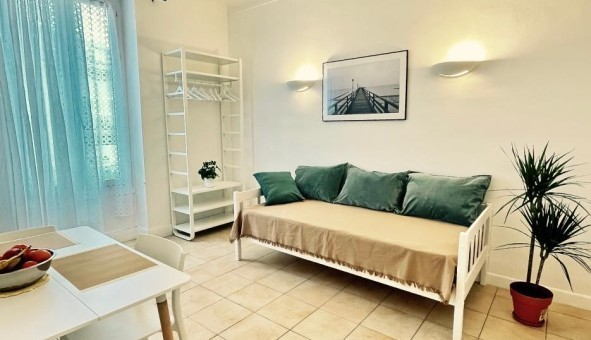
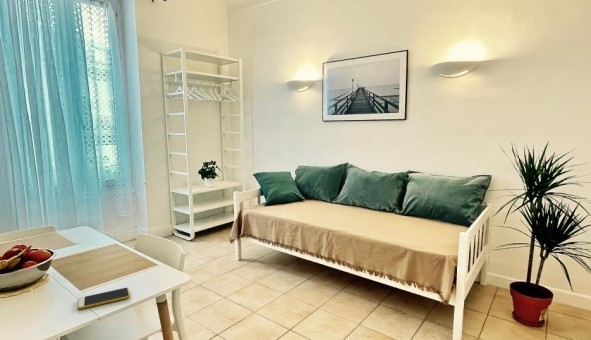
+ smartphone (104, 297)
